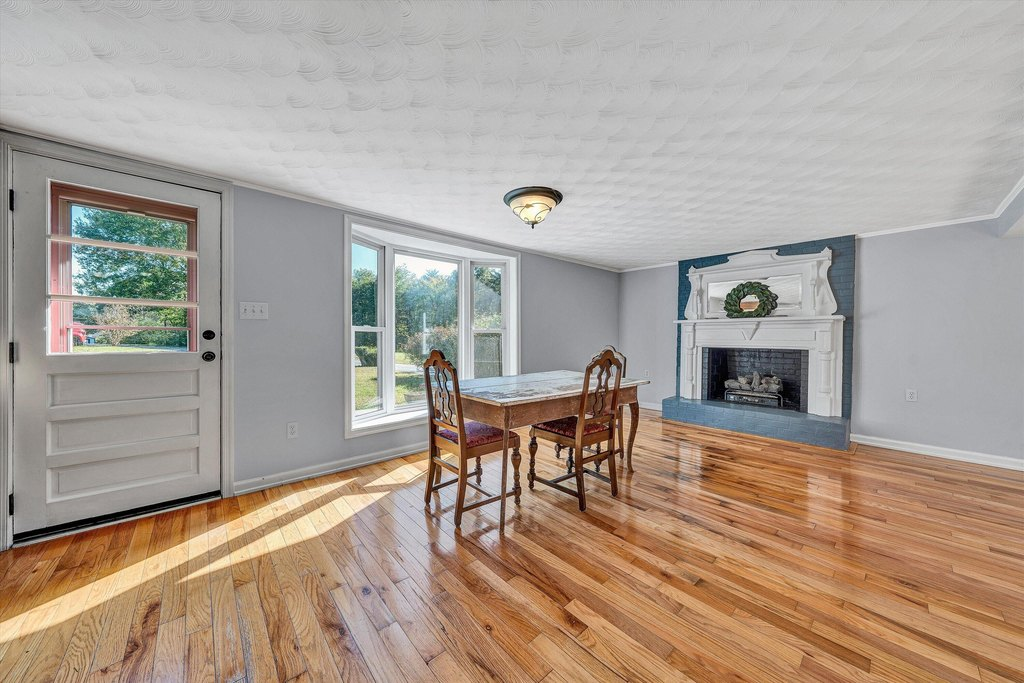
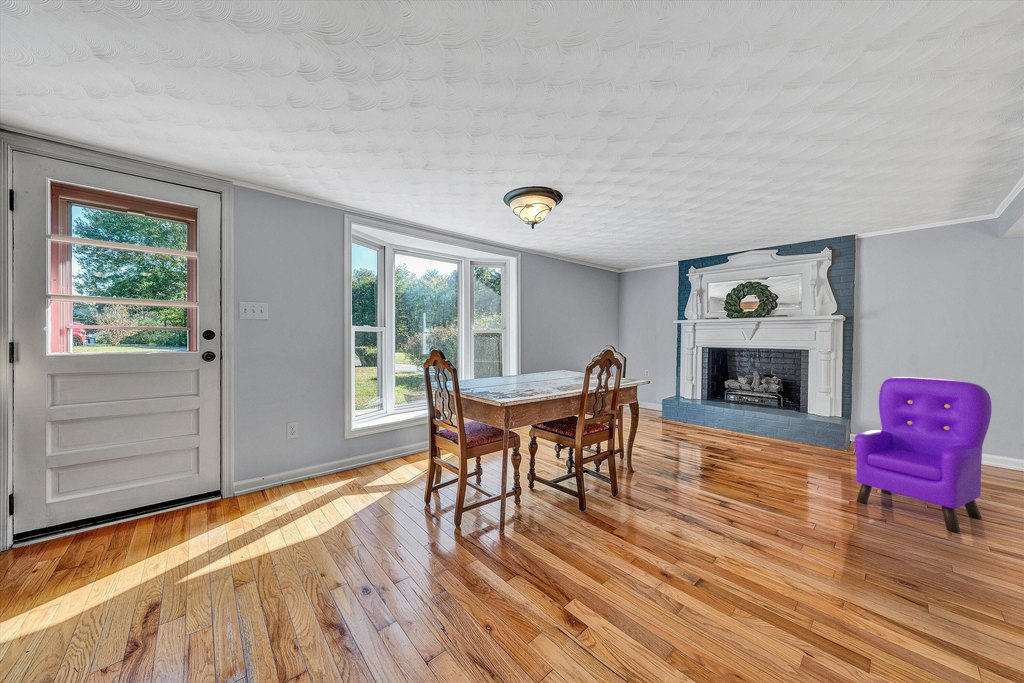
+ armchair (919, 444)
